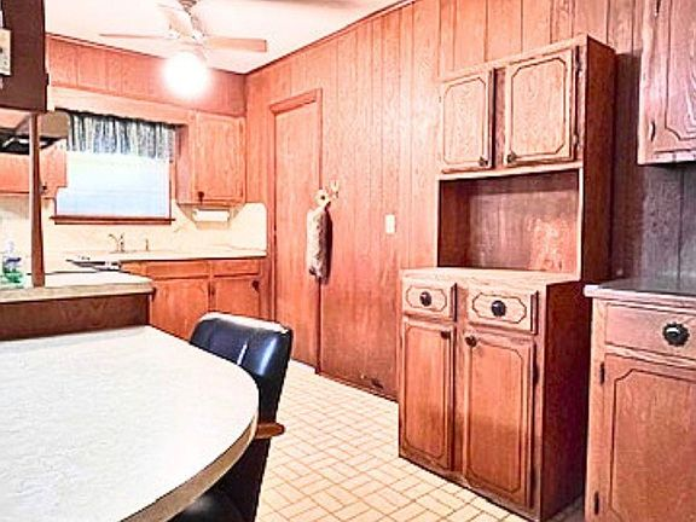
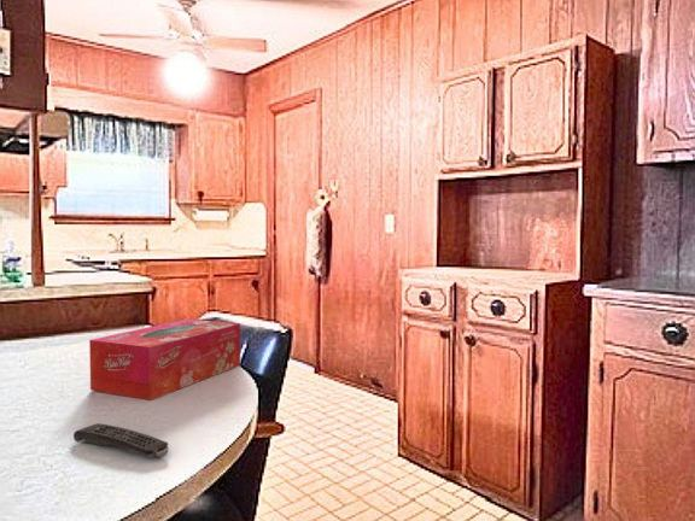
+ tissue box (171, 353)
+ remote control (123, 439)
